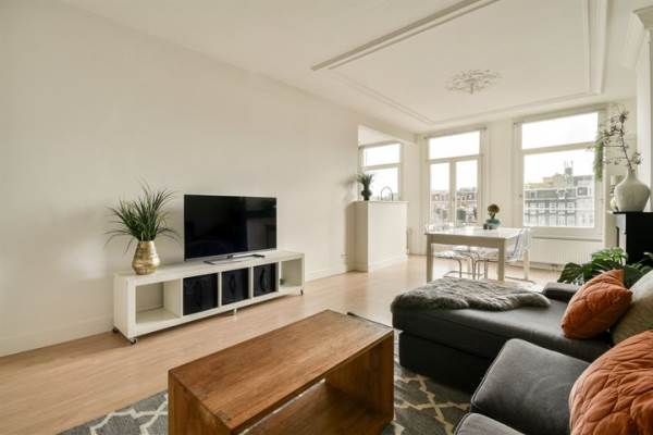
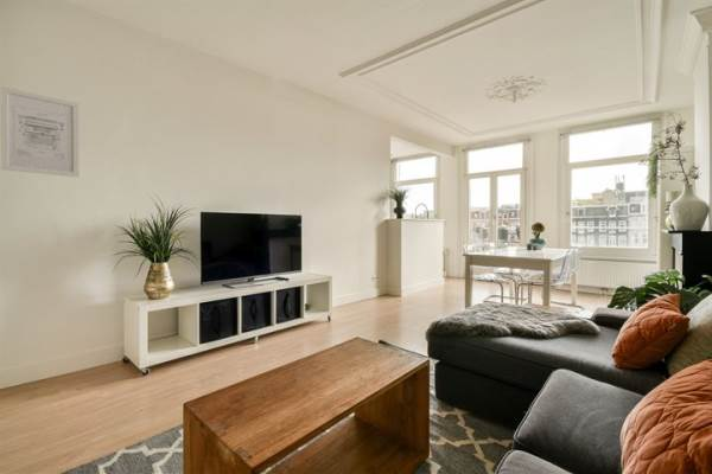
+ wall art (42, 134)
